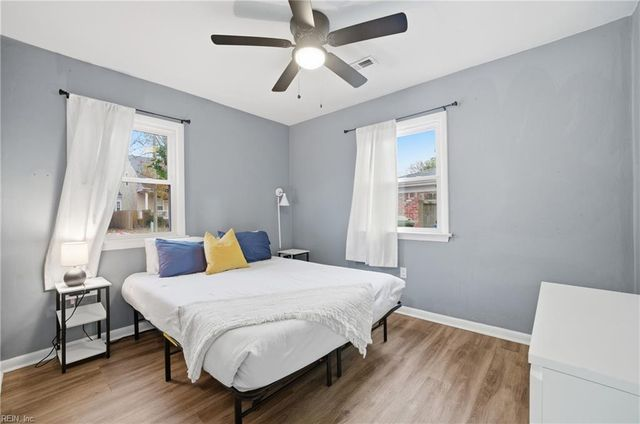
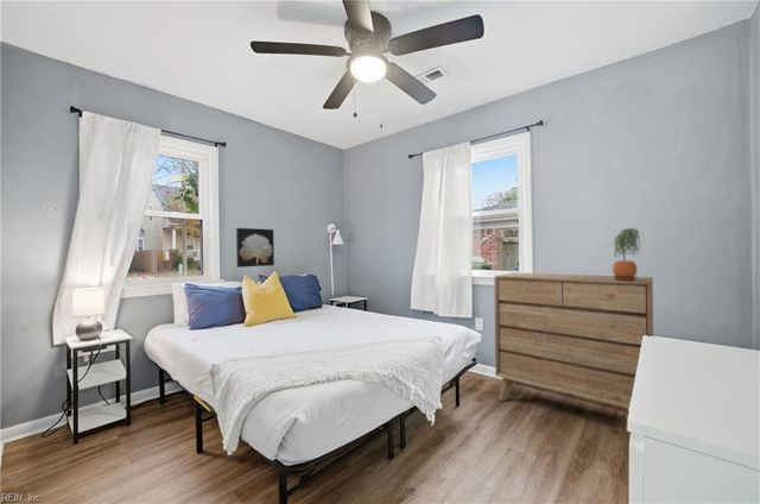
+ dresser (569, 341)
+ potted plant (626, 253)
+ wall art (255, 247)
